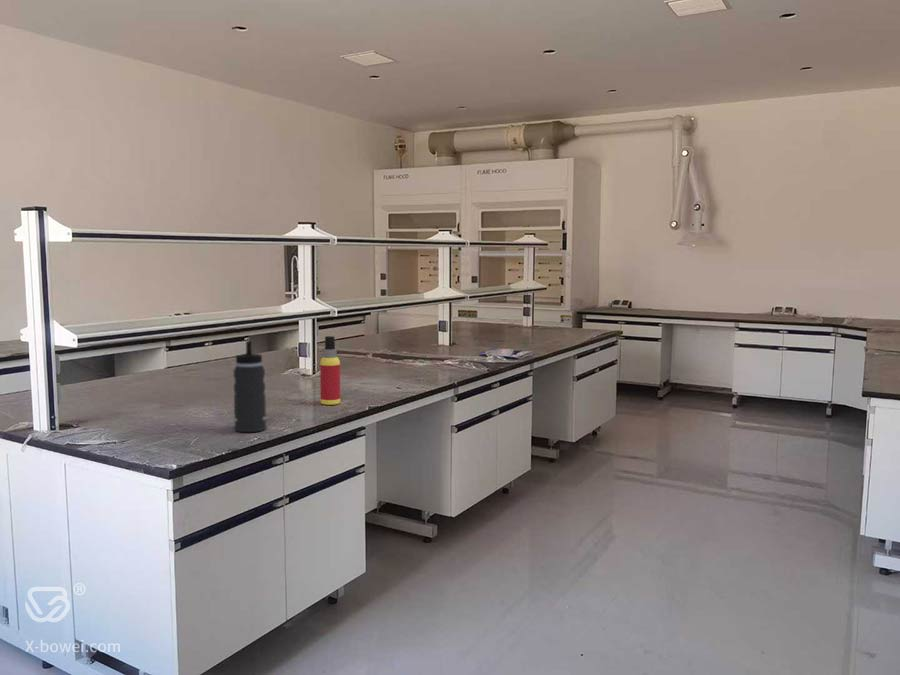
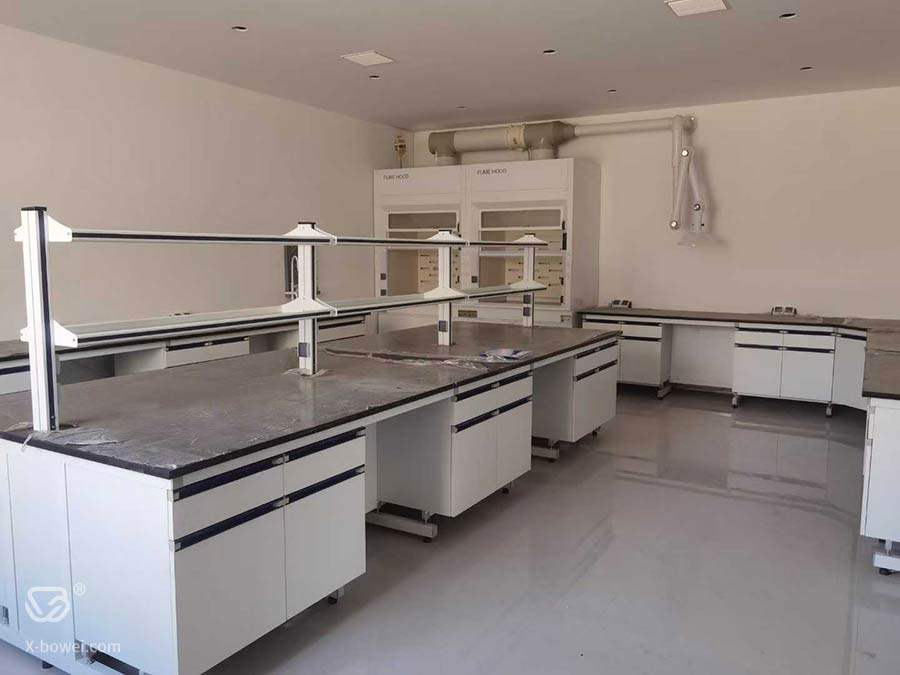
- spray bottle (330, 370)
- thermos bottle (249, 384)
